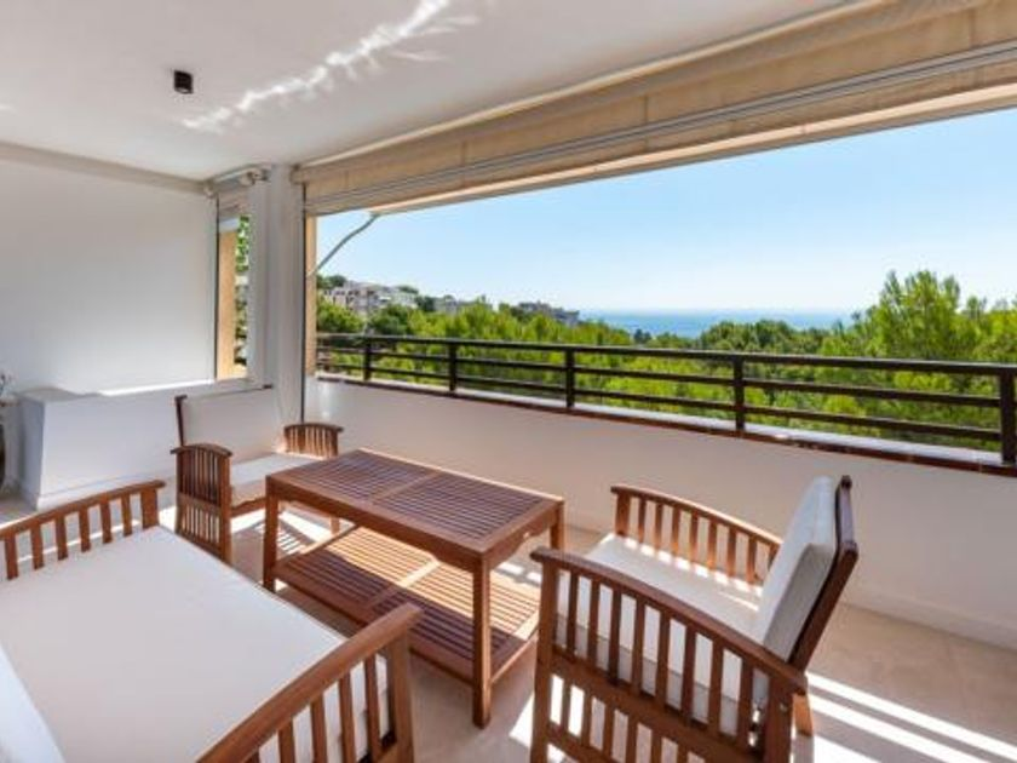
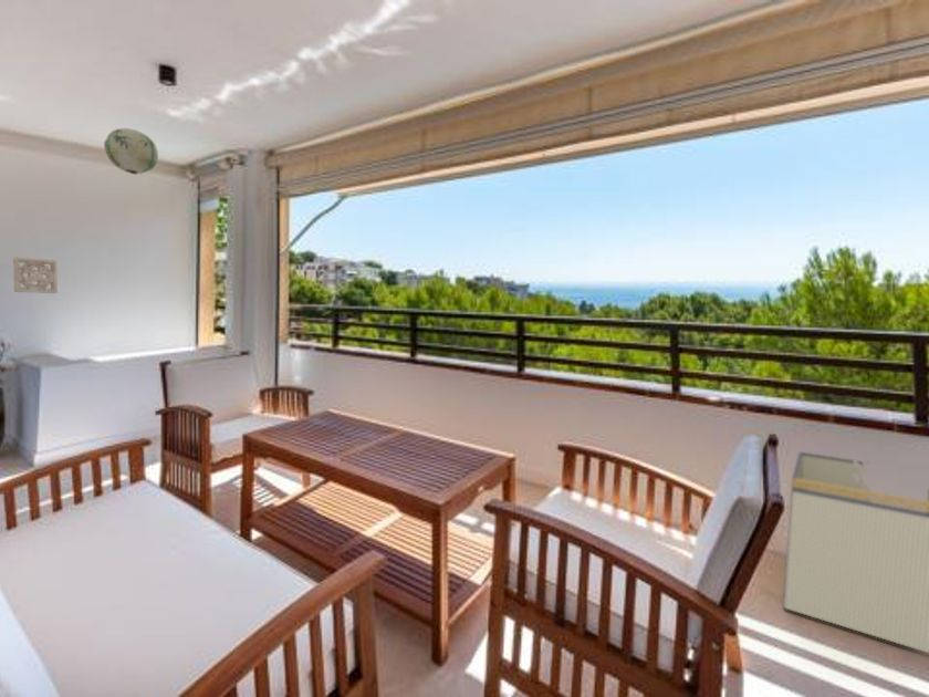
+ wall ornament (35, 275)
+ paper lantern (132, 152)
+ storage bin (859, 537)
